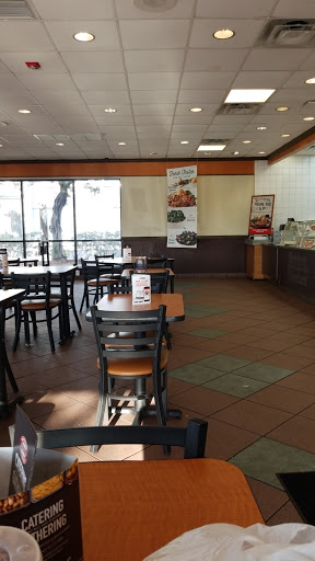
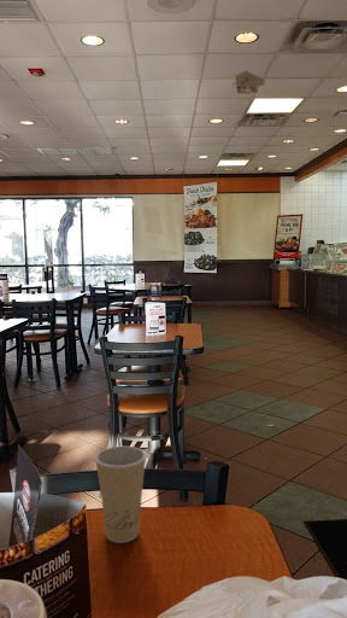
+ architectural model (248, 82)
+ paper cup (120, 494)
